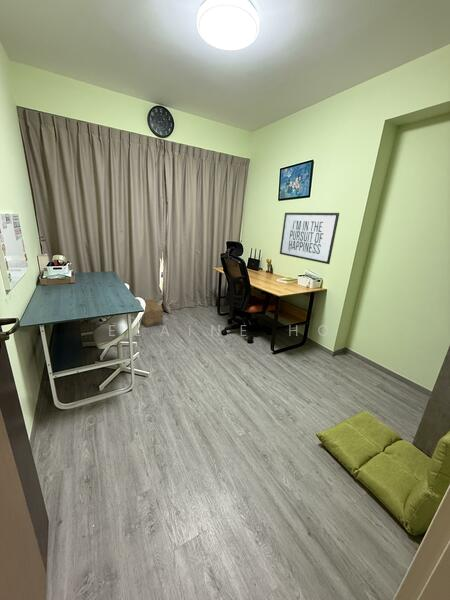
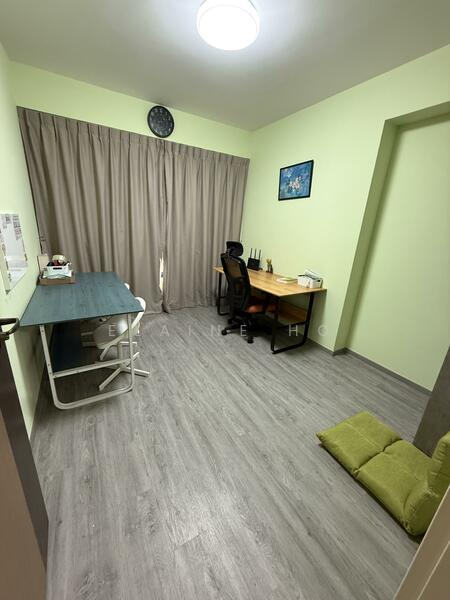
- mirror (305, 236)
- cardboard box (150, 311)
